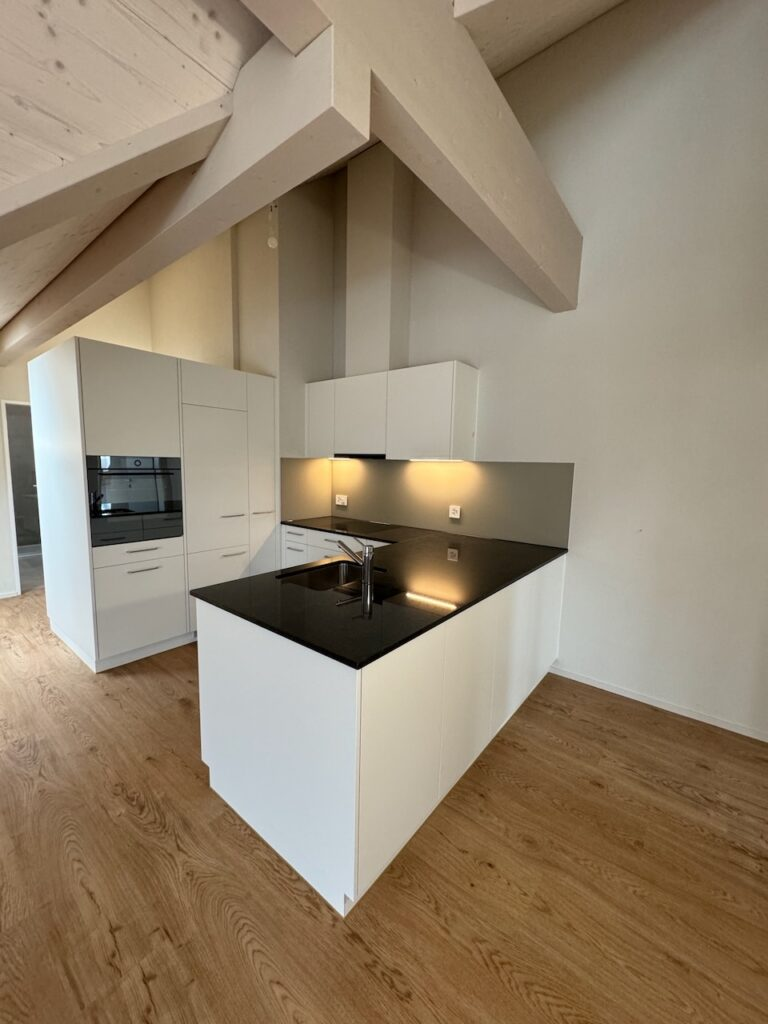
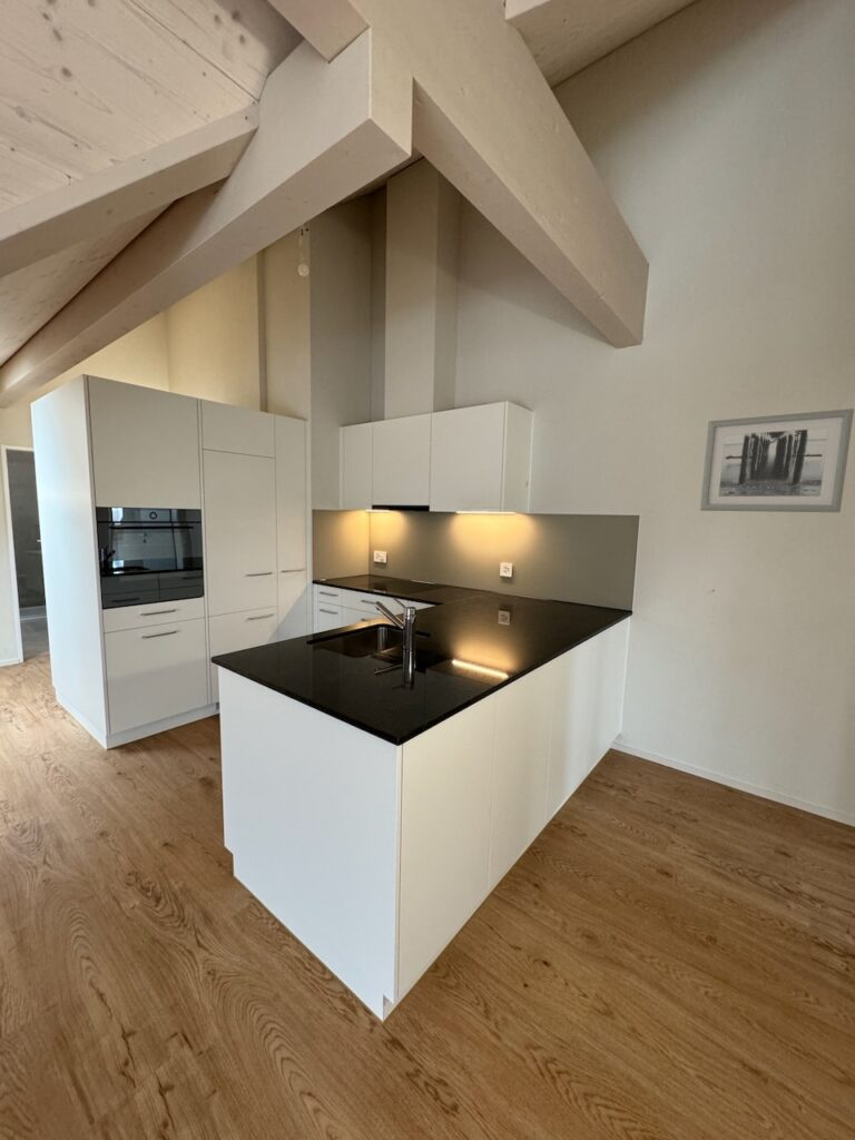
+ wall art (769, 464)
